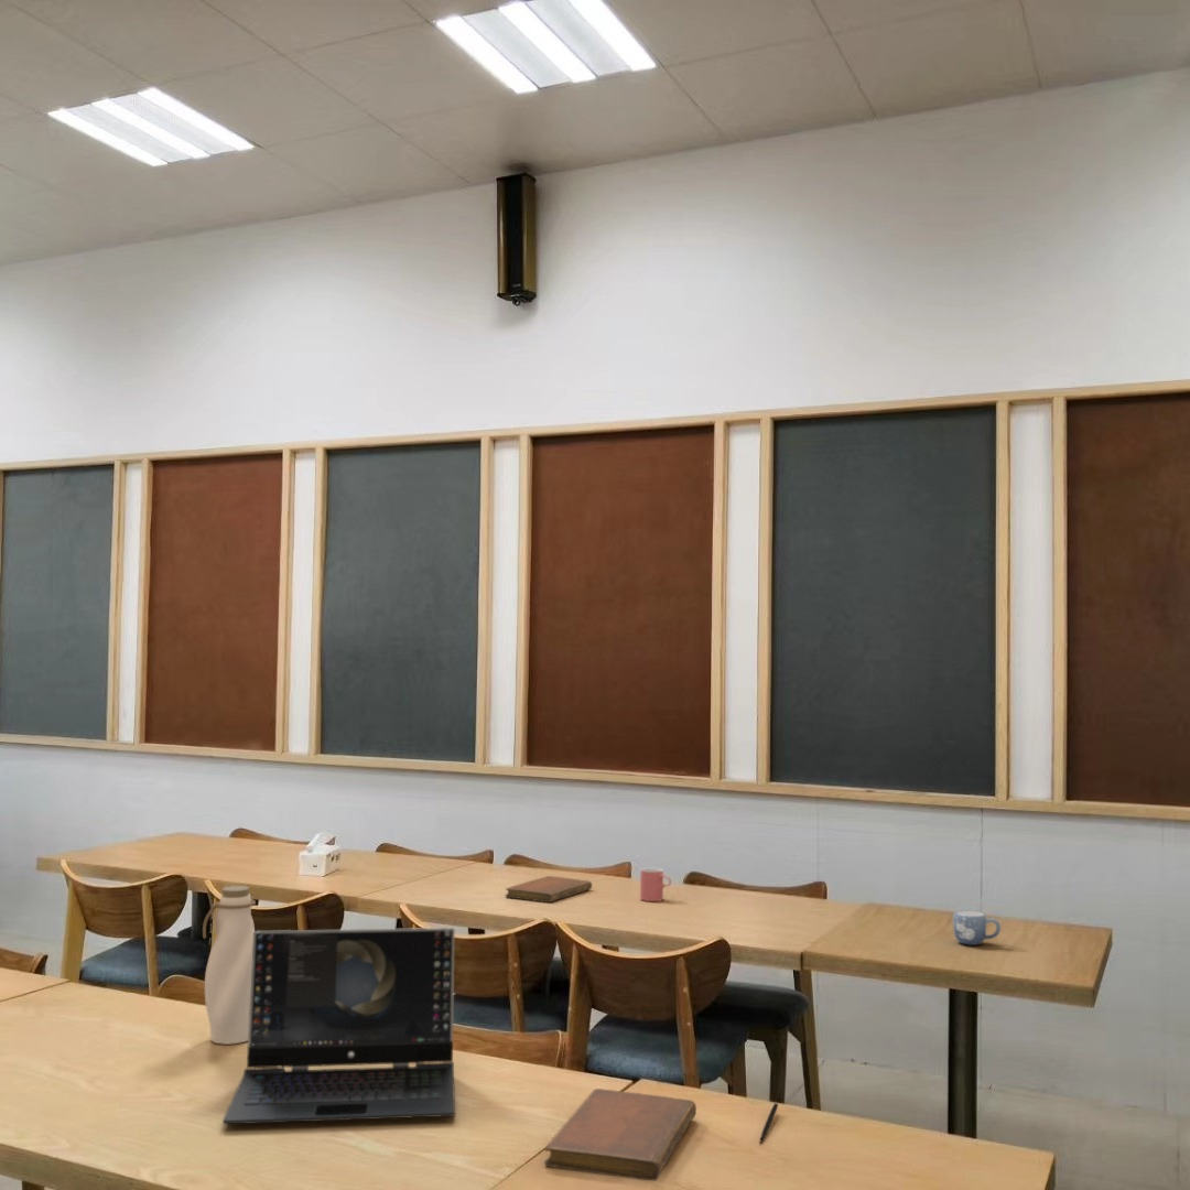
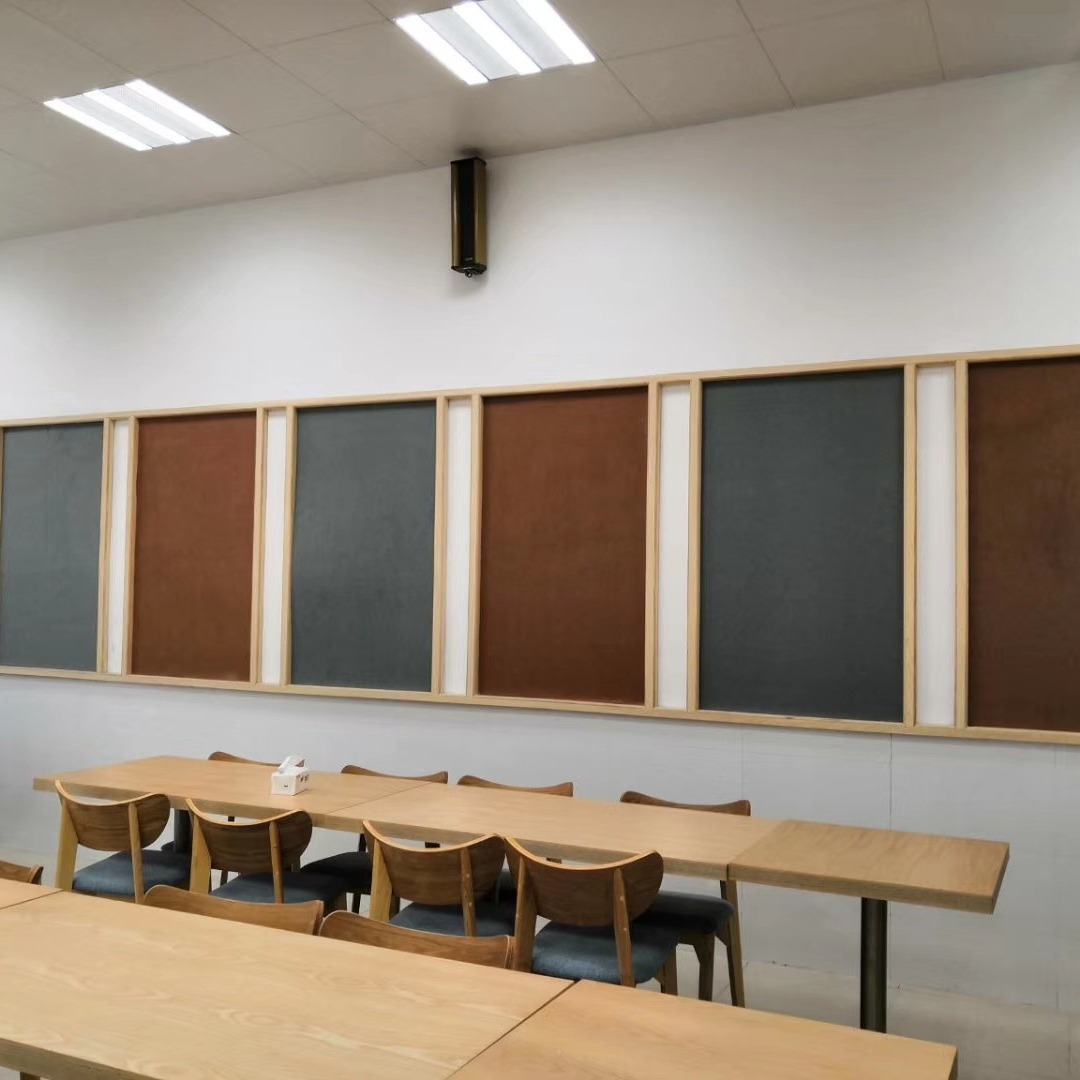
- cup (656, 885)
- notebook (624, 1130)
- water bottle (230, 963)
- laptop (347, 1021)
- pen (767, 1123)
- mug (976, 929)
- notebook (549, 888)
